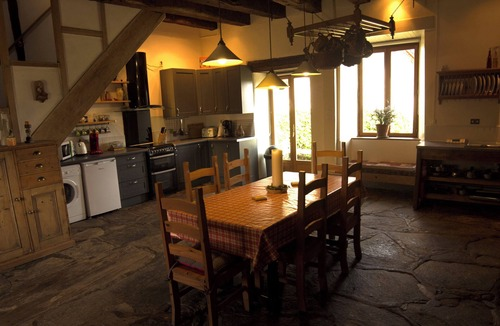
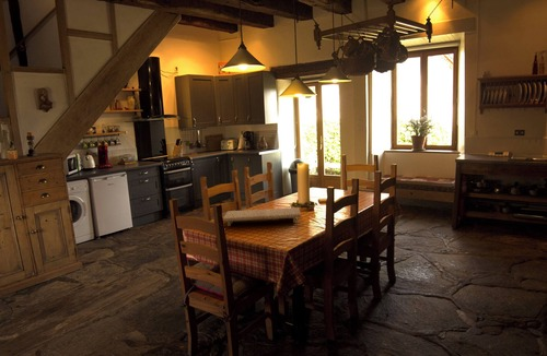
+ cutting board (263, 216)
